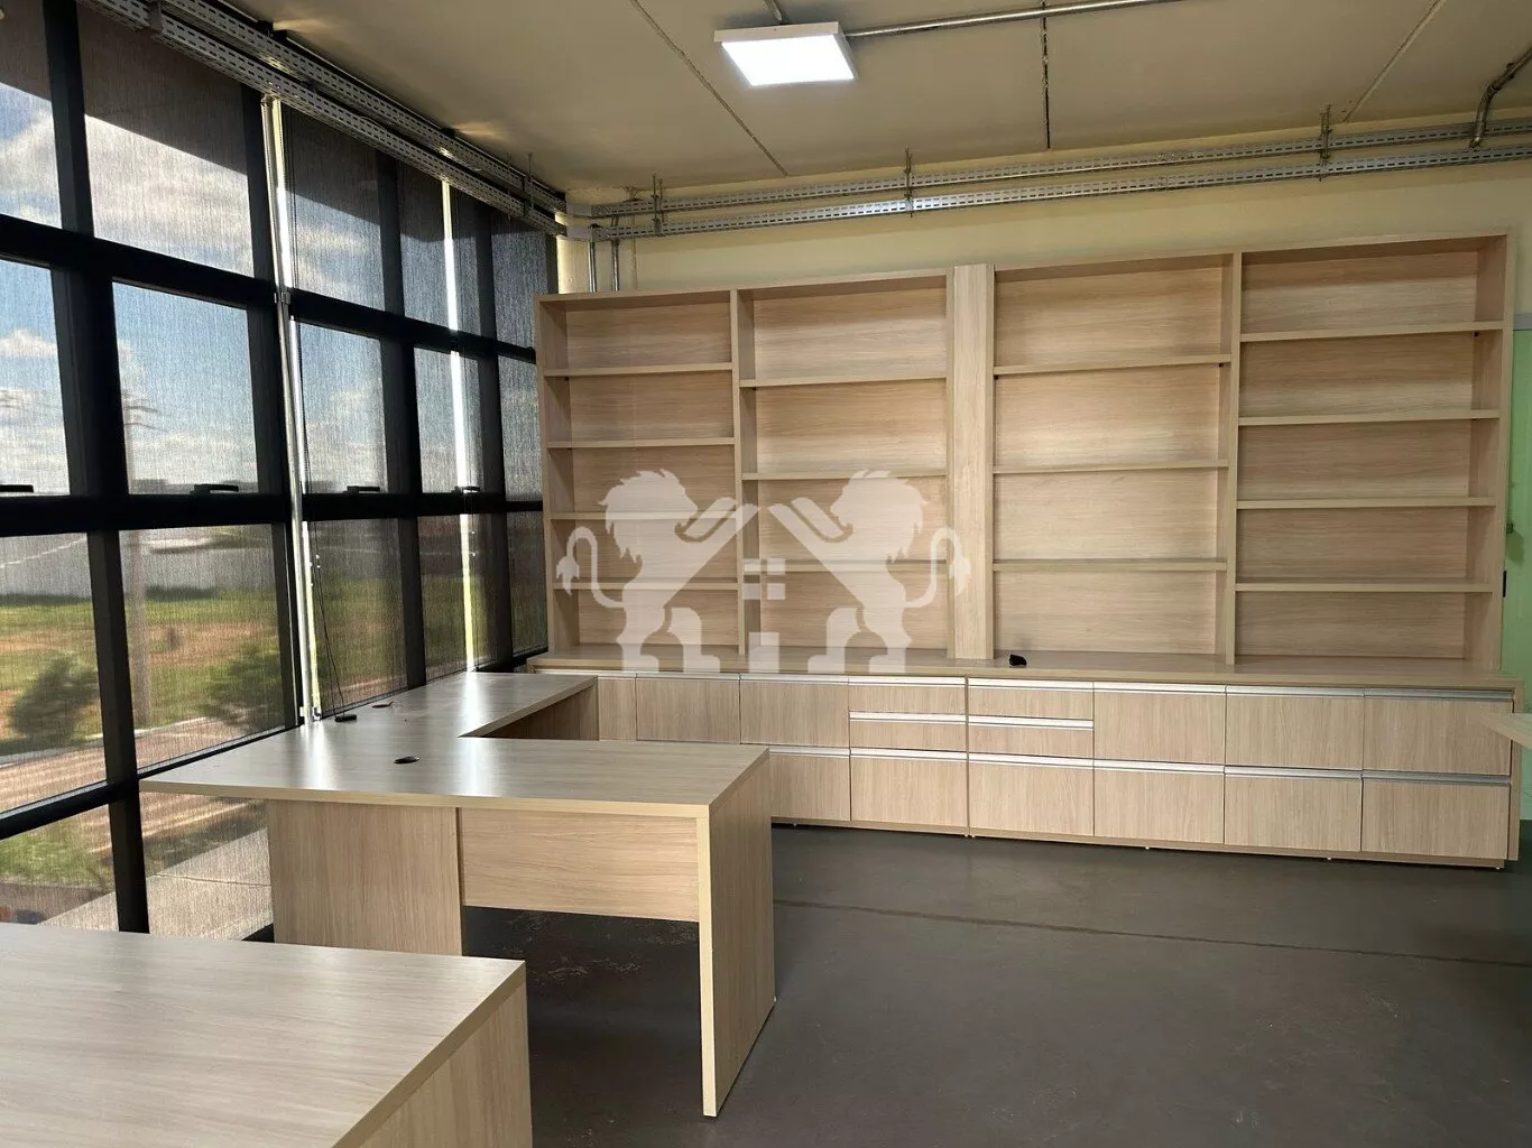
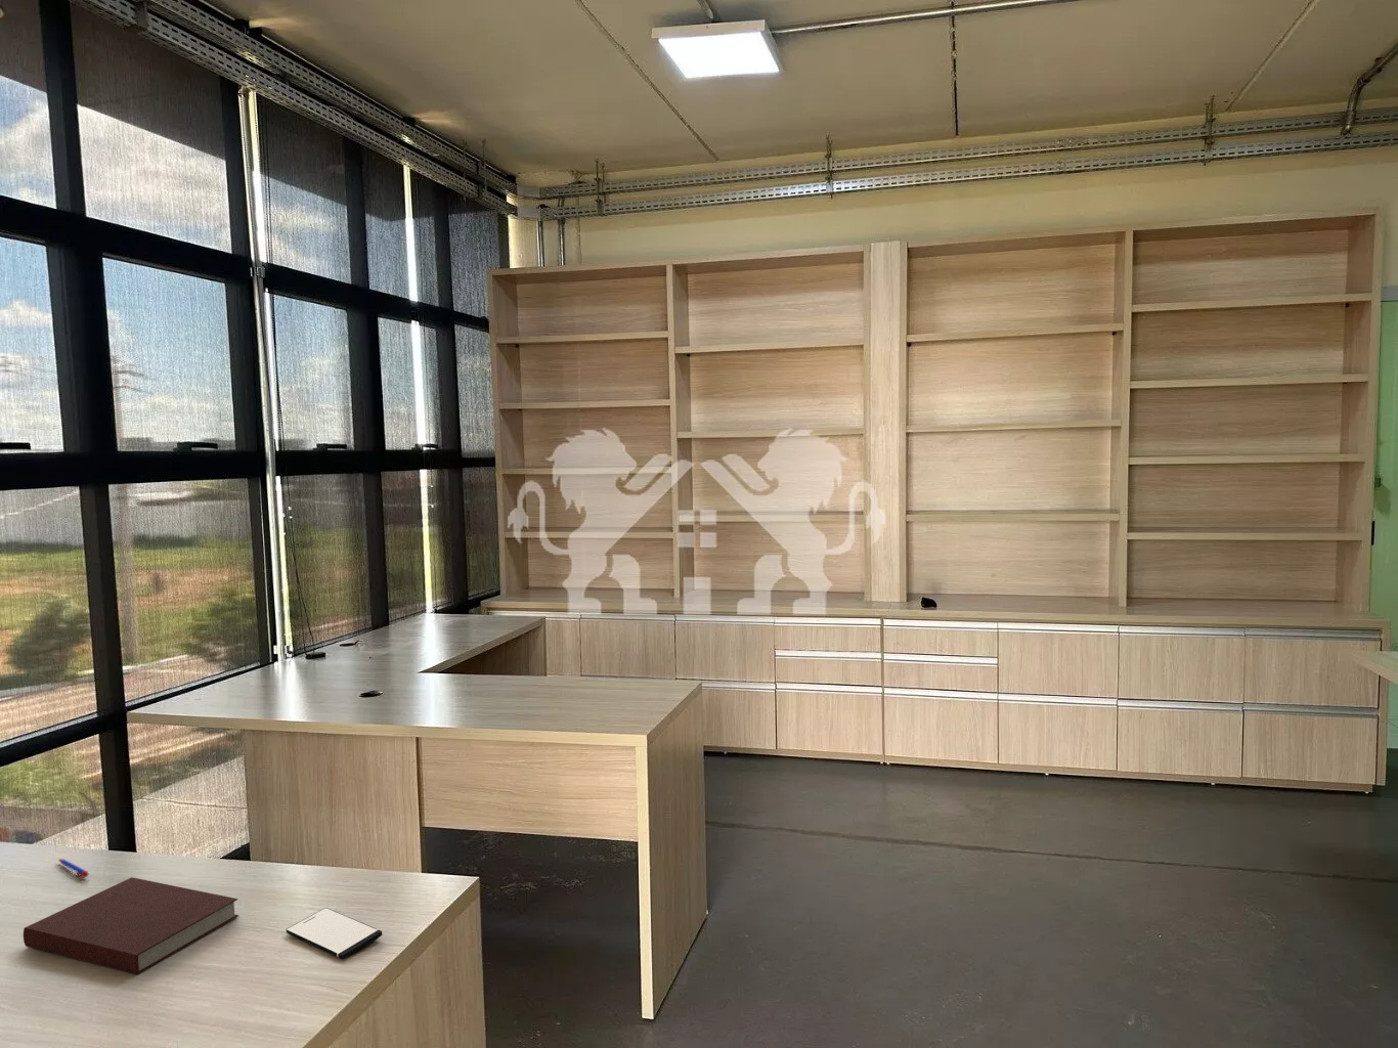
+ smartphone (334, 932)
+ notebook (133, 923)
+ pen (73, 866)
